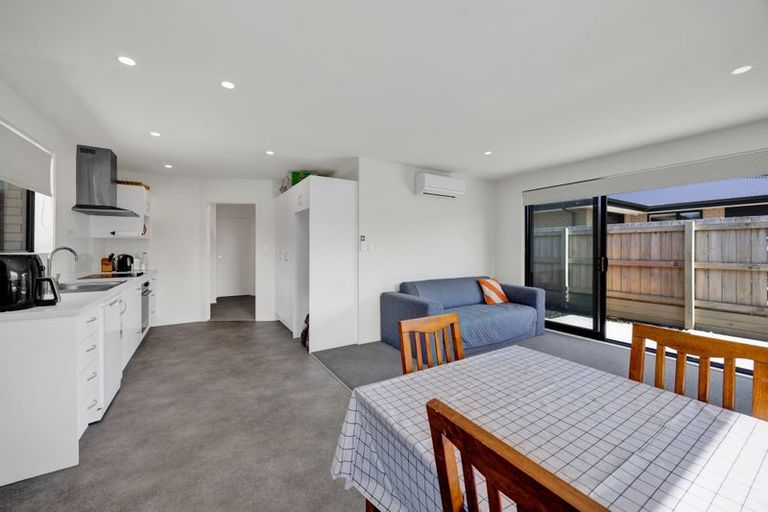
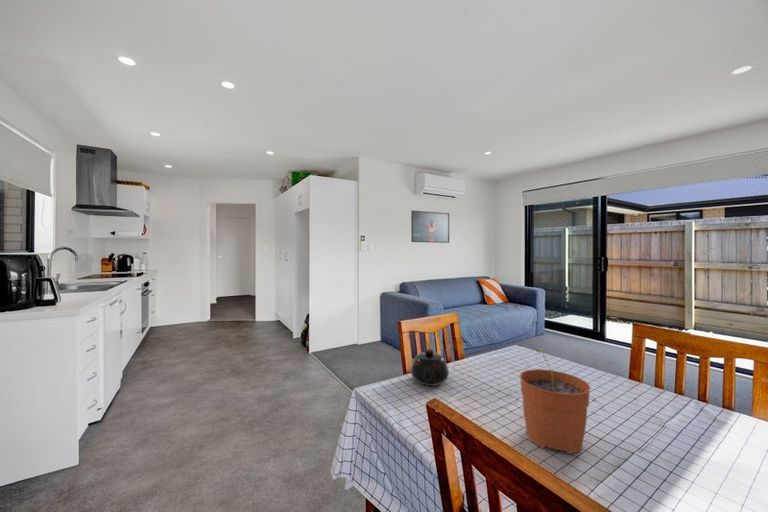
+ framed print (430, 227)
+ plant pot (553, 394)
+ teapot (429, 365)
